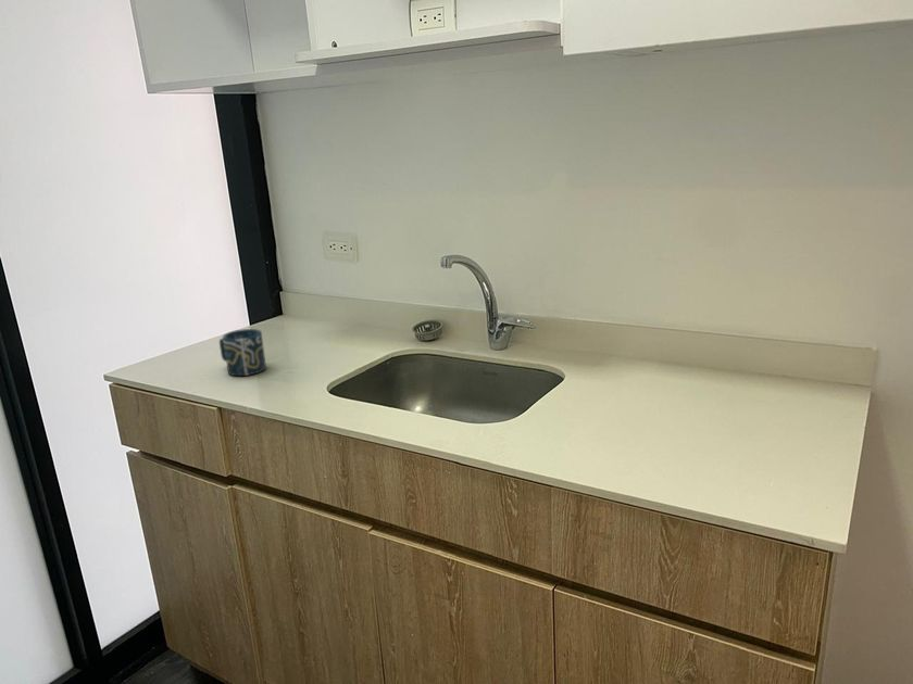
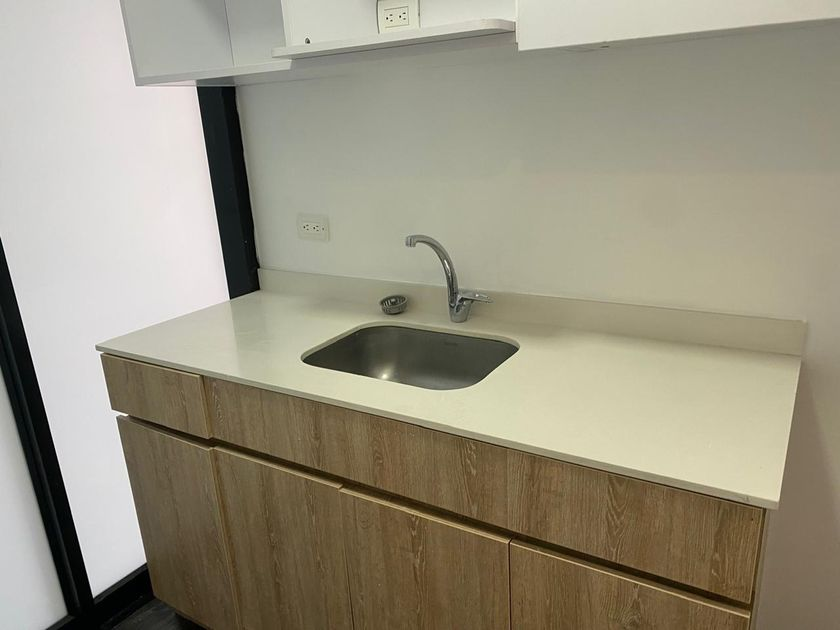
- cup (239, 351)
